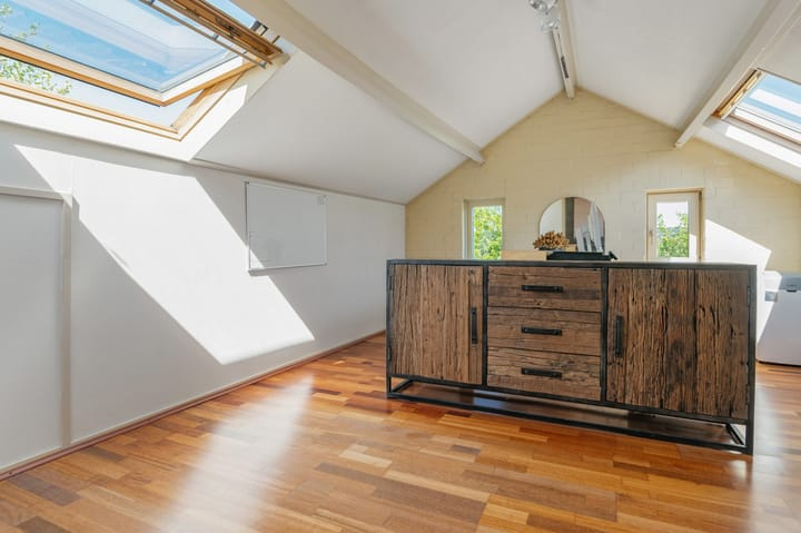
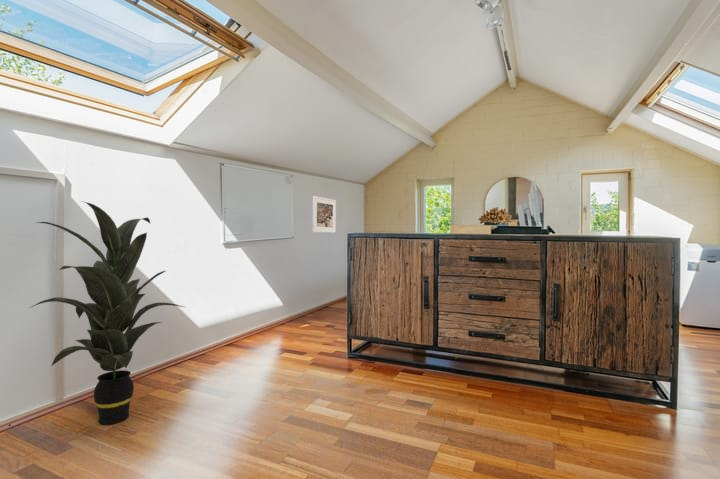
+ indoor plant (103, 312)
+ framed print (324, 215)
